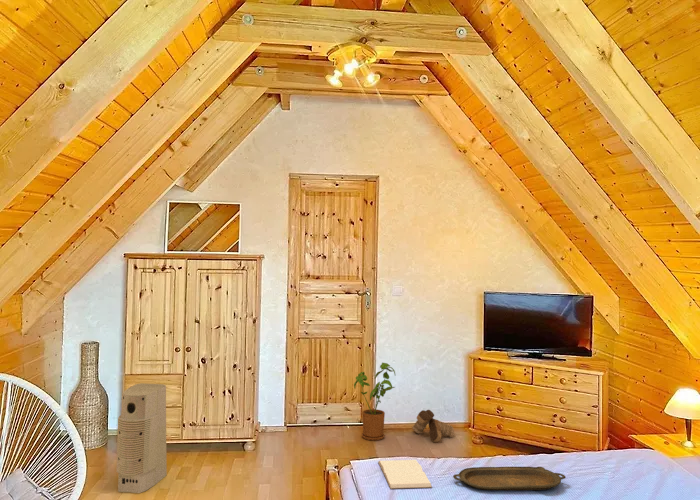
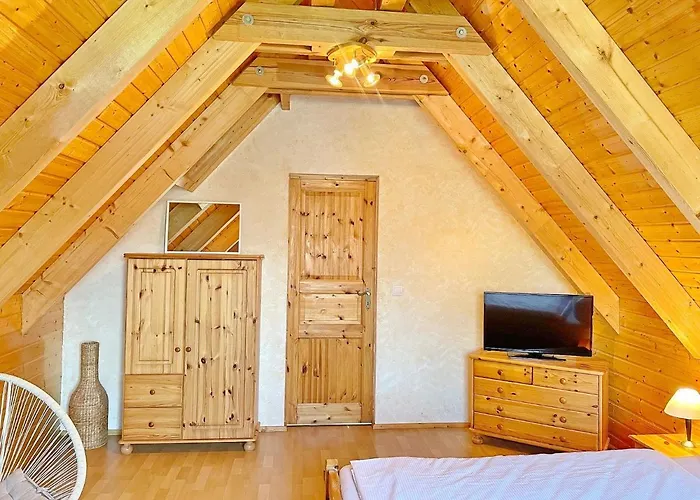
- book (403, 471)
- air purifier (141, 435)
- boots (434, 423)
- serving tray (509, 479)
- house plant (376, 400)
